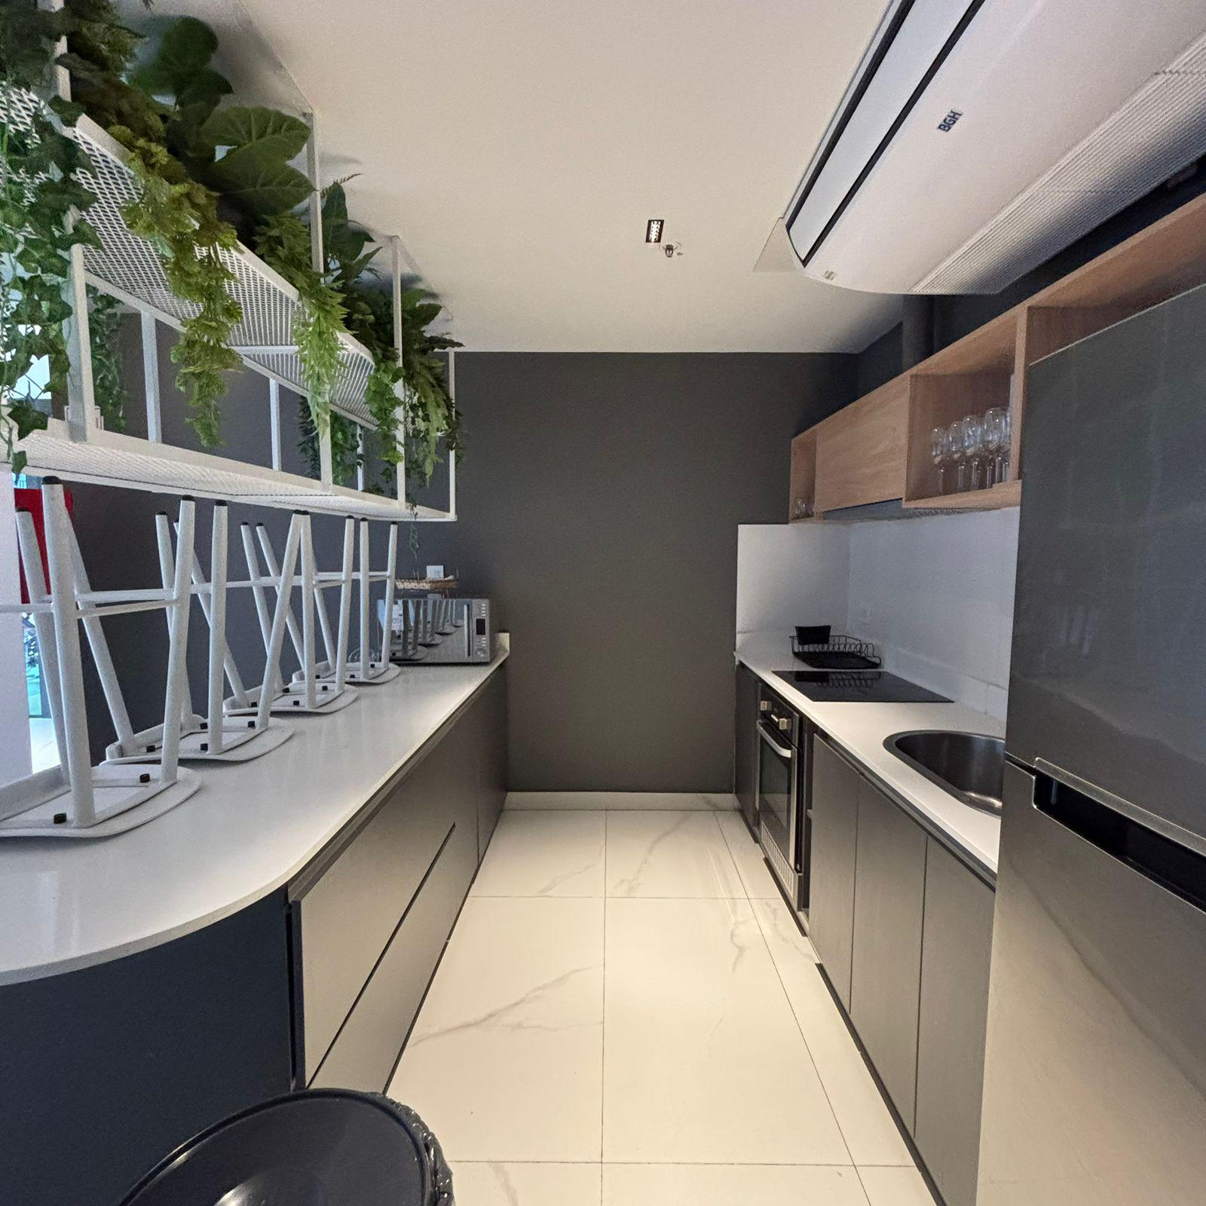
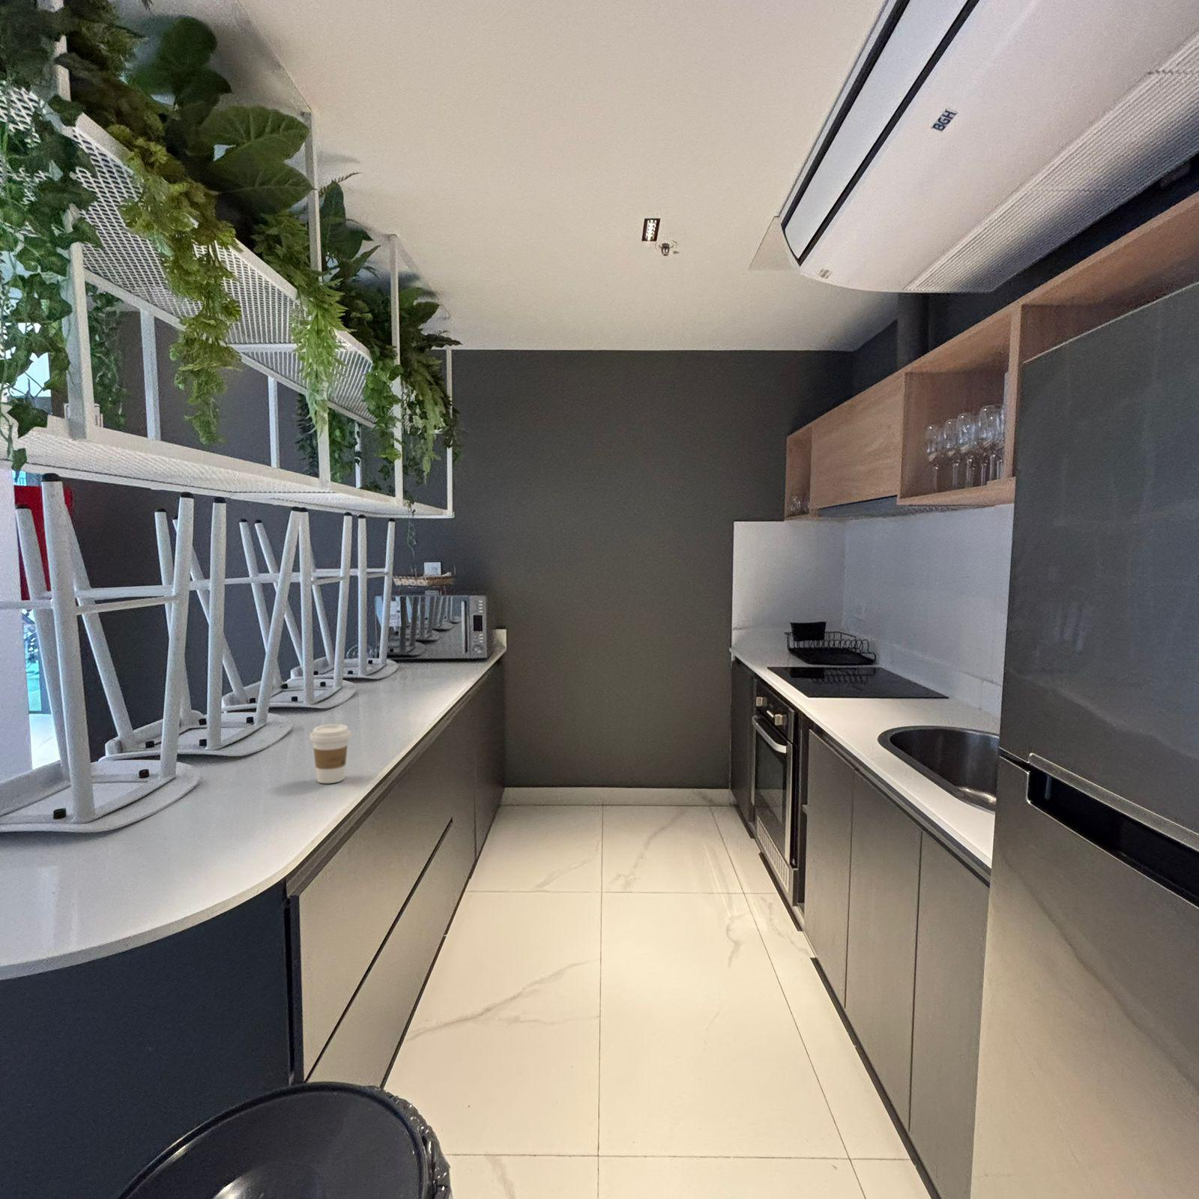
+ coffee cup (330, 753)
